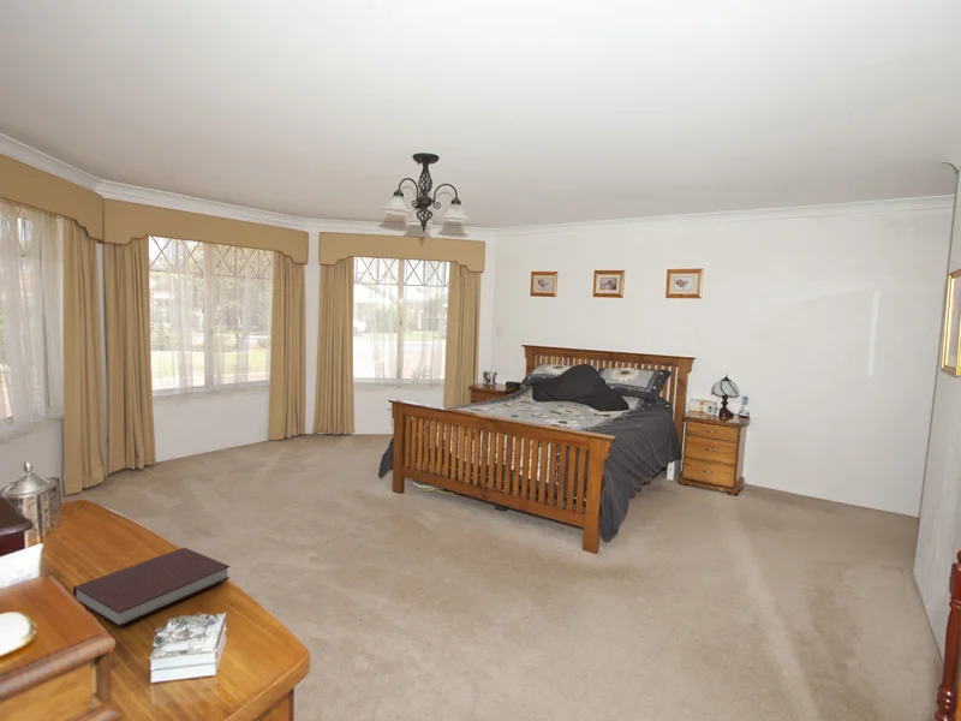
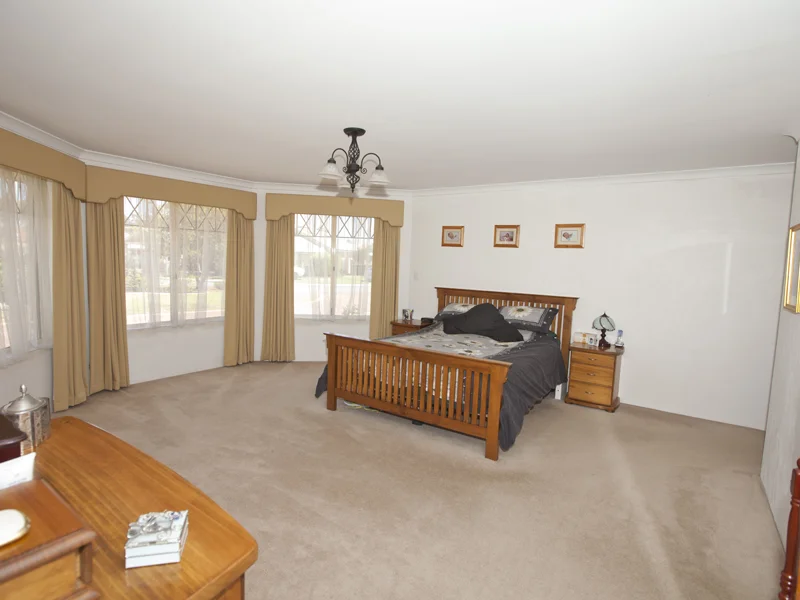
- notebook (155, 582)
